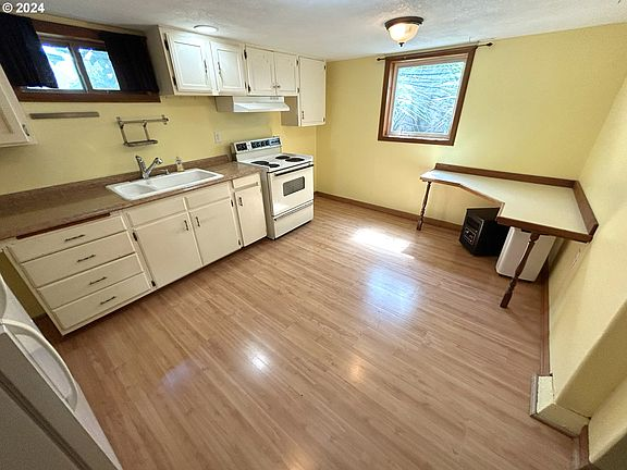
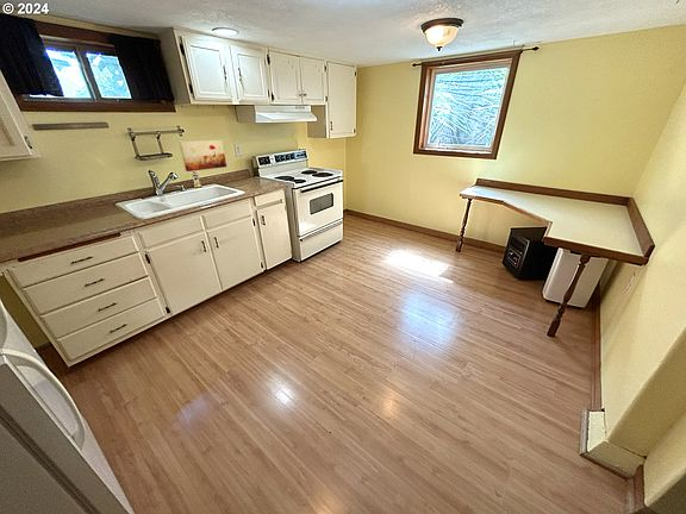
+ wall art (204, 155)
